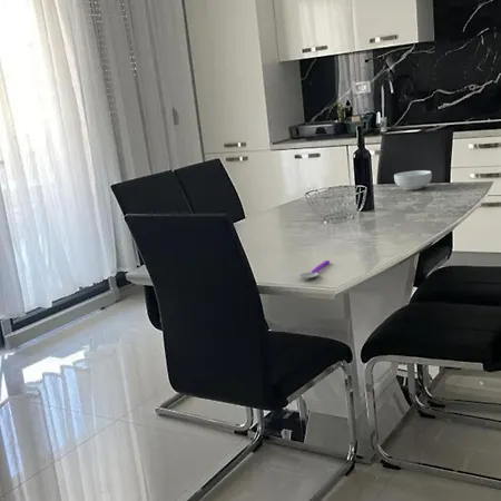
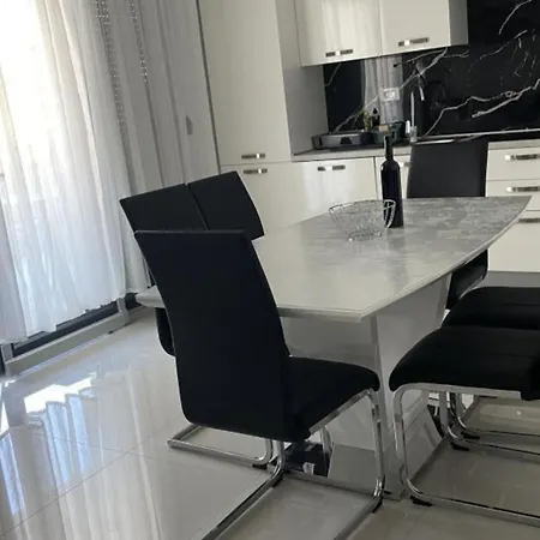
- spoon (316, 269)
- cereal bowl (413, 180)
